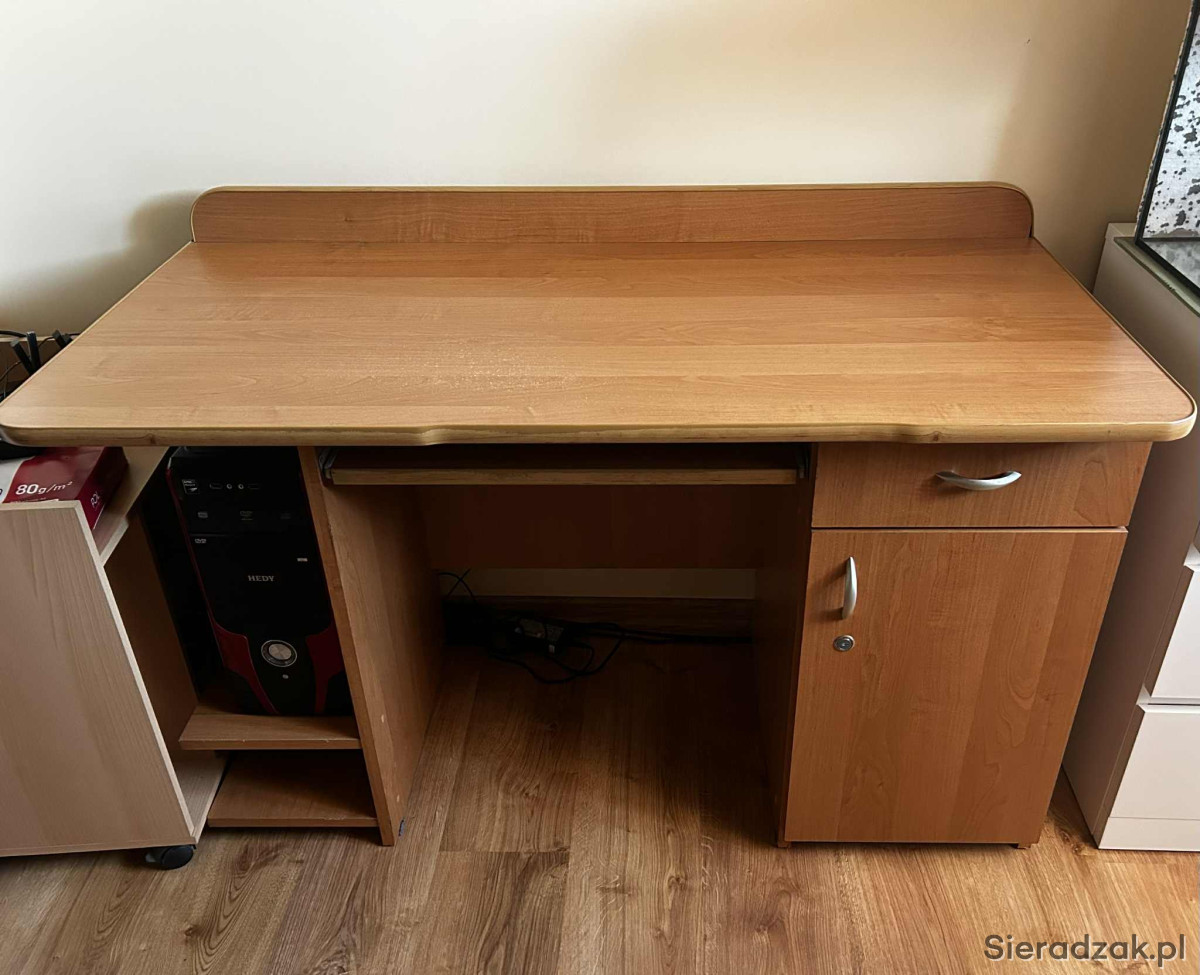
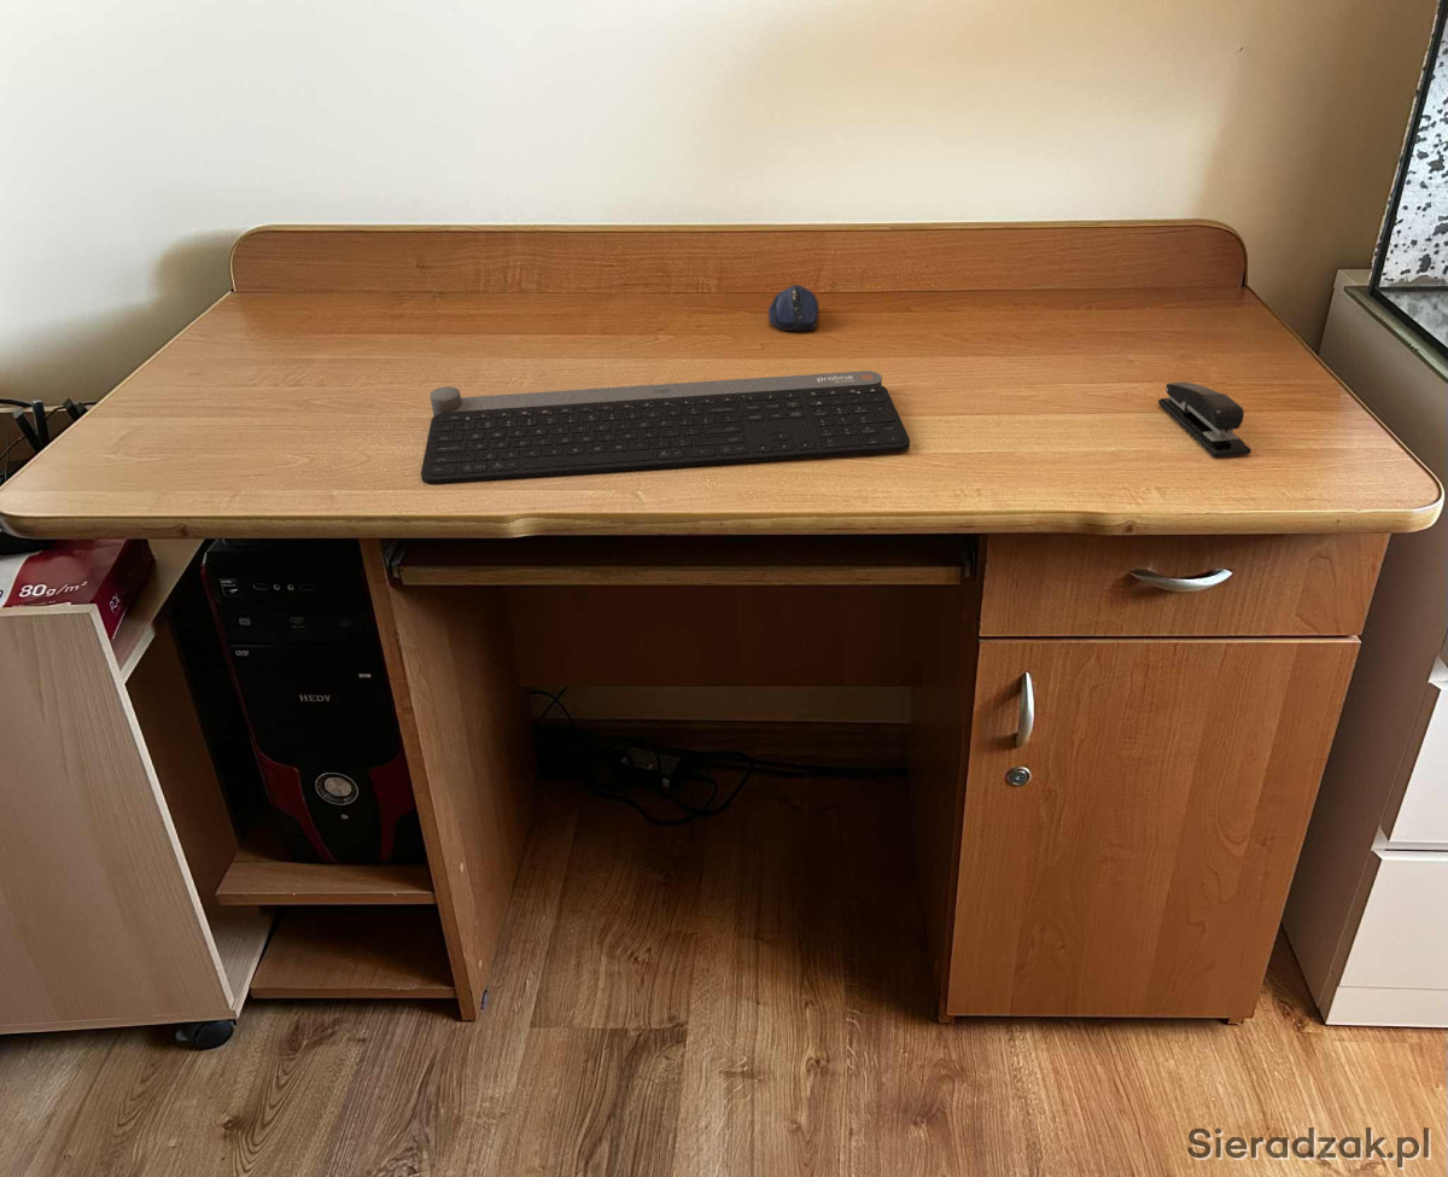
+ computer mouse (793, 303)
+ stapler (1204, 409)
+ computer keyboard (662, 416)
